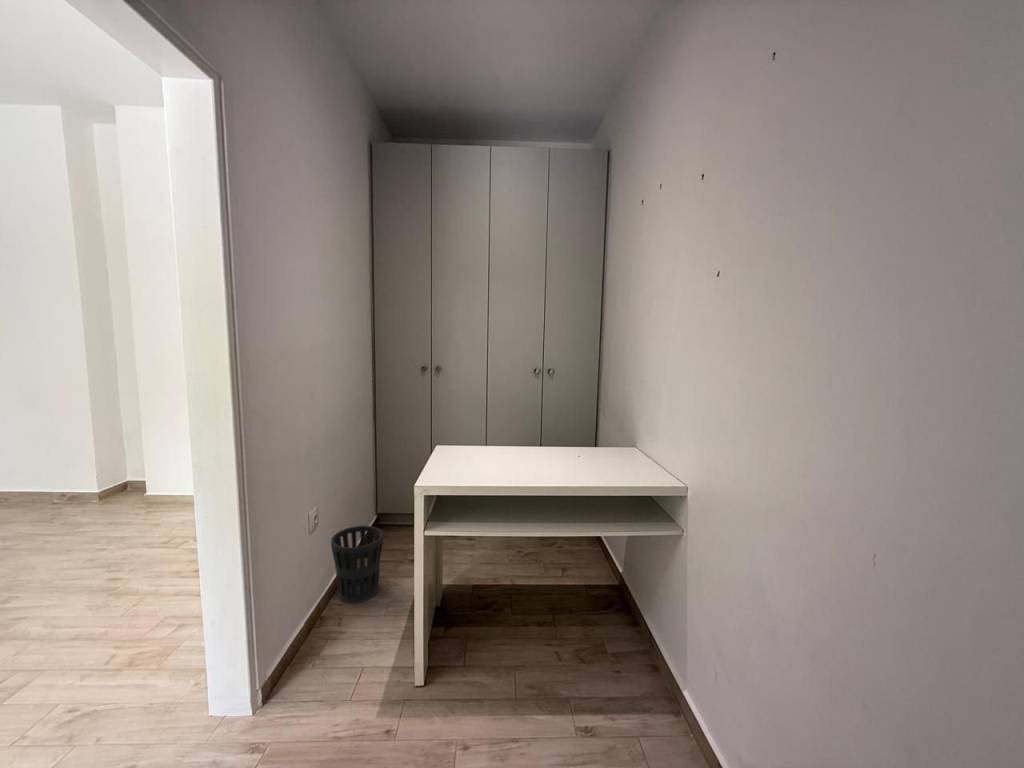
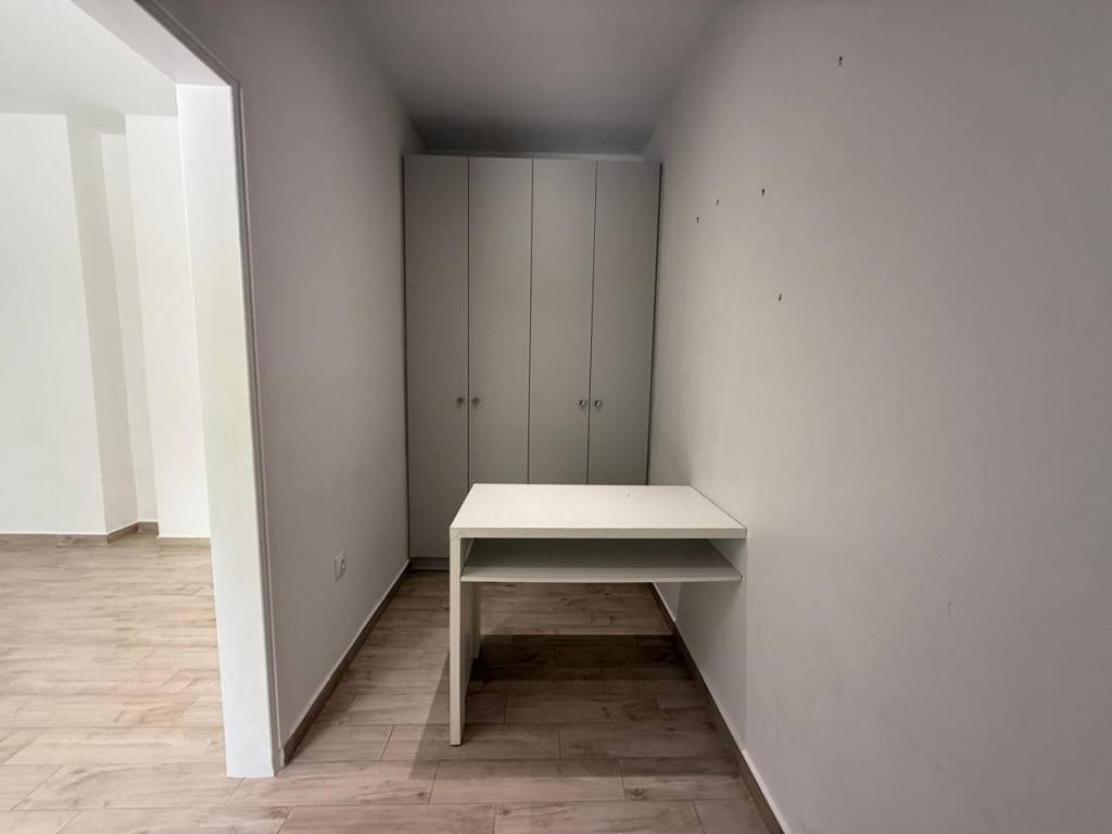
- wastebasket (356, 564)
